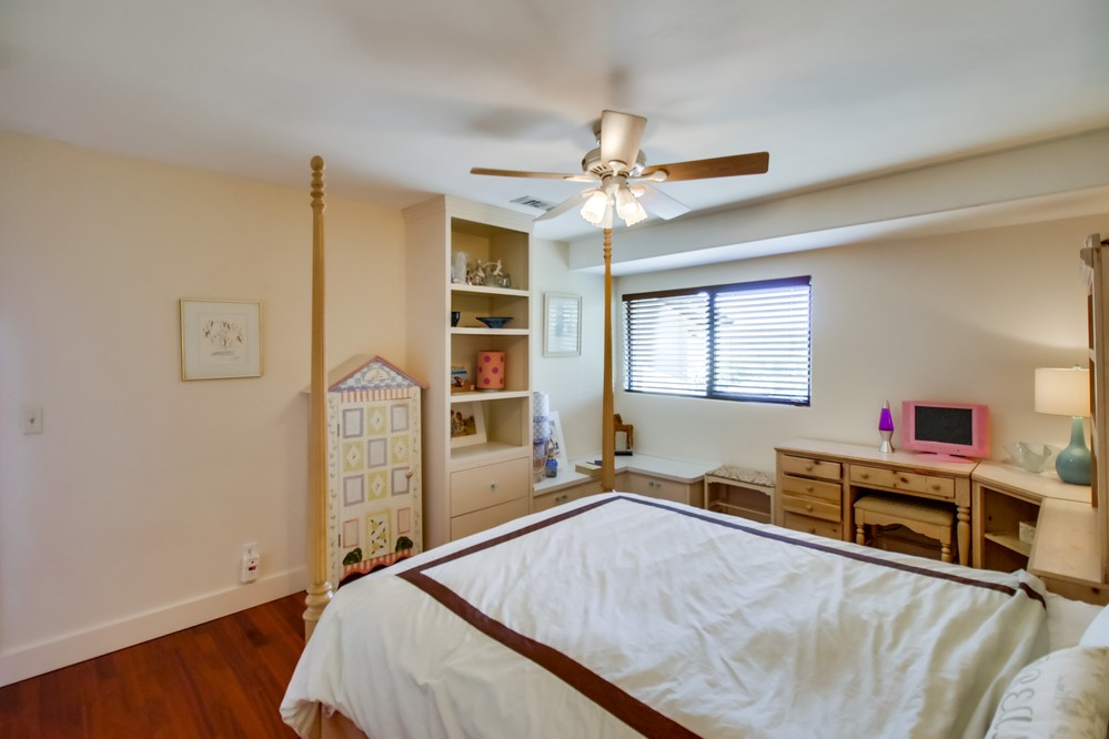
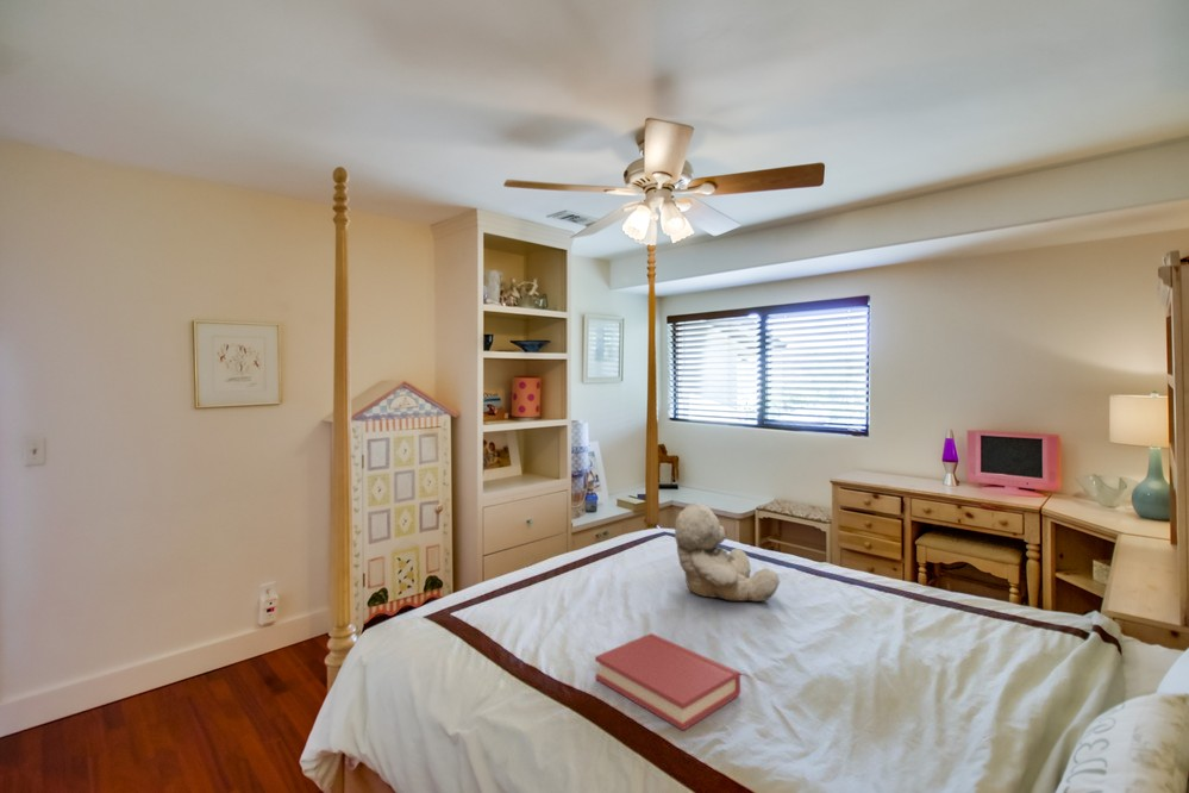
+ hardback book (665, 674)
+ teddy bear (719, 547)
